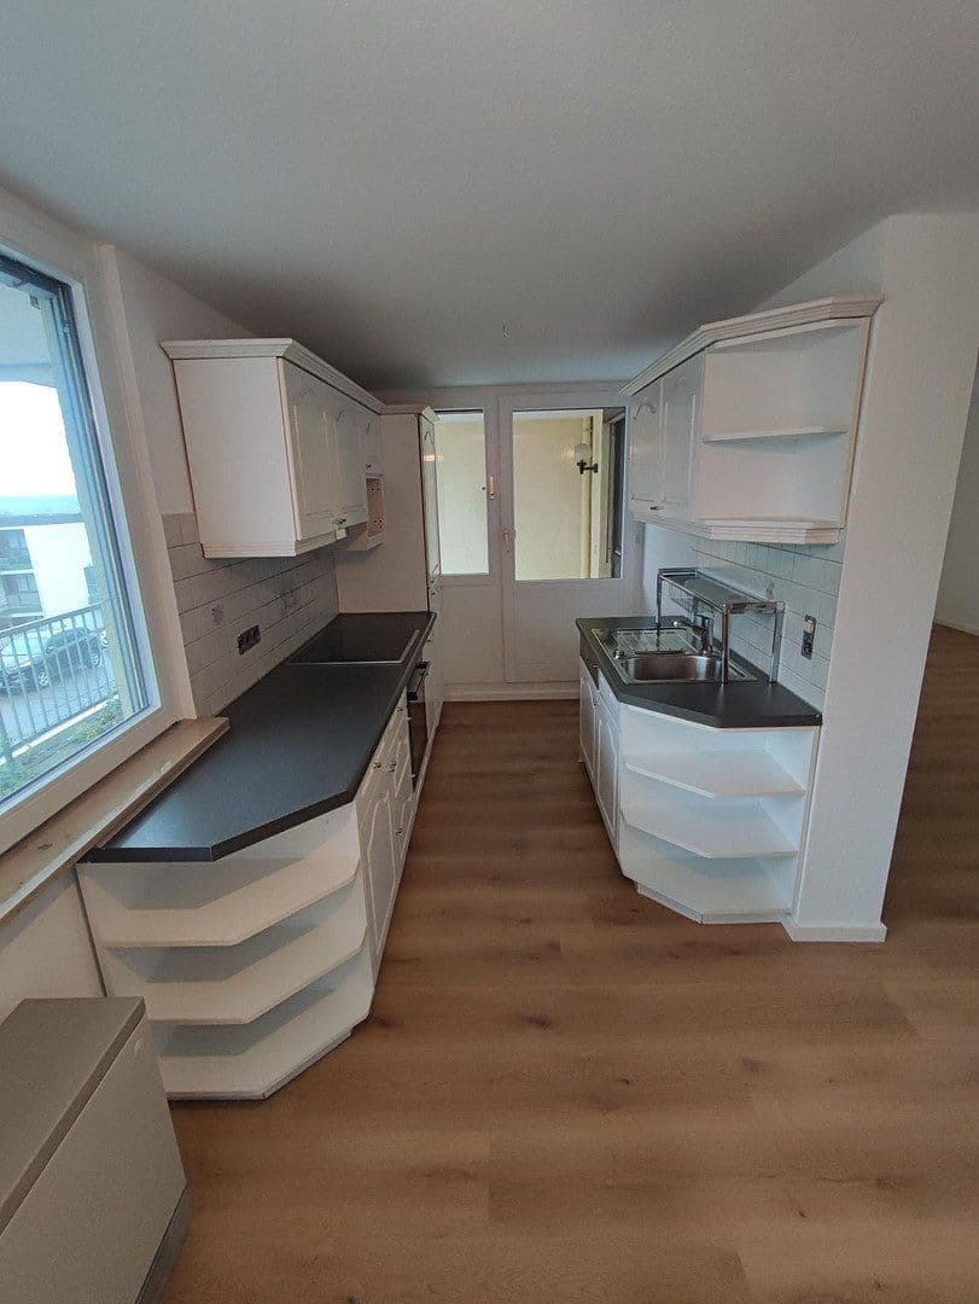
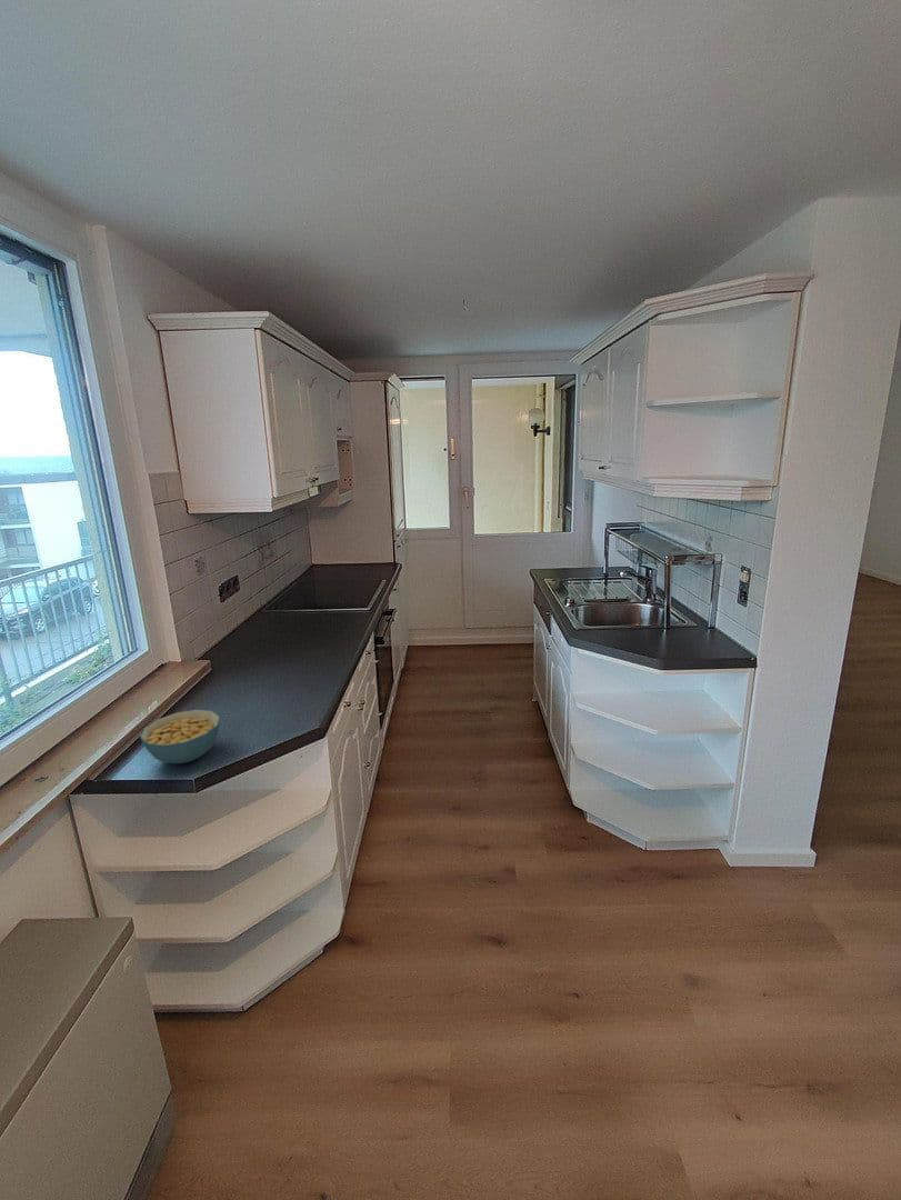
+ cereal bowl (183, 741)
